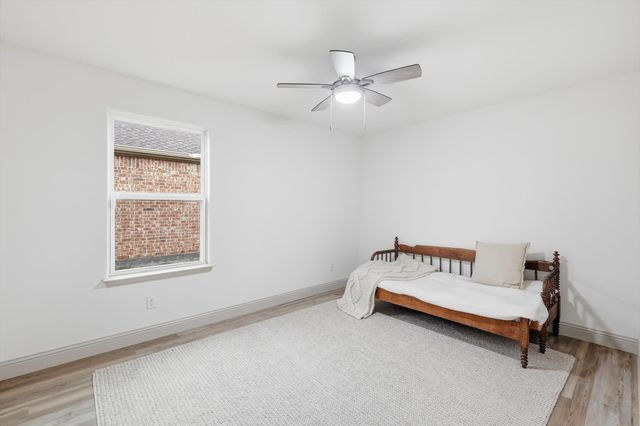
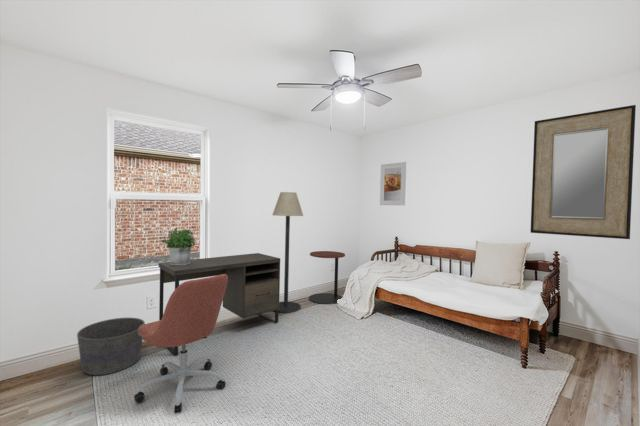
+ side table (335, 276)
+ planter (112, 345)
+ potted plant (179, 245)
+ floor lamp (287, 250)
+ office chair (183, 329)
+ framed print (392, 184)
+ home mirror (578, 175)
+ desk (224, 295)
